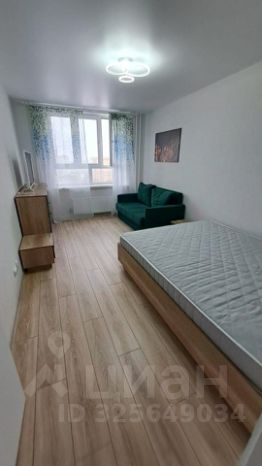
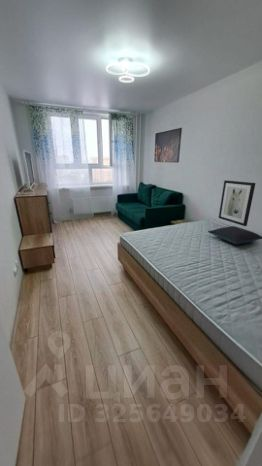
+ pillow (234, 234)
+ wall art (235, 202)
